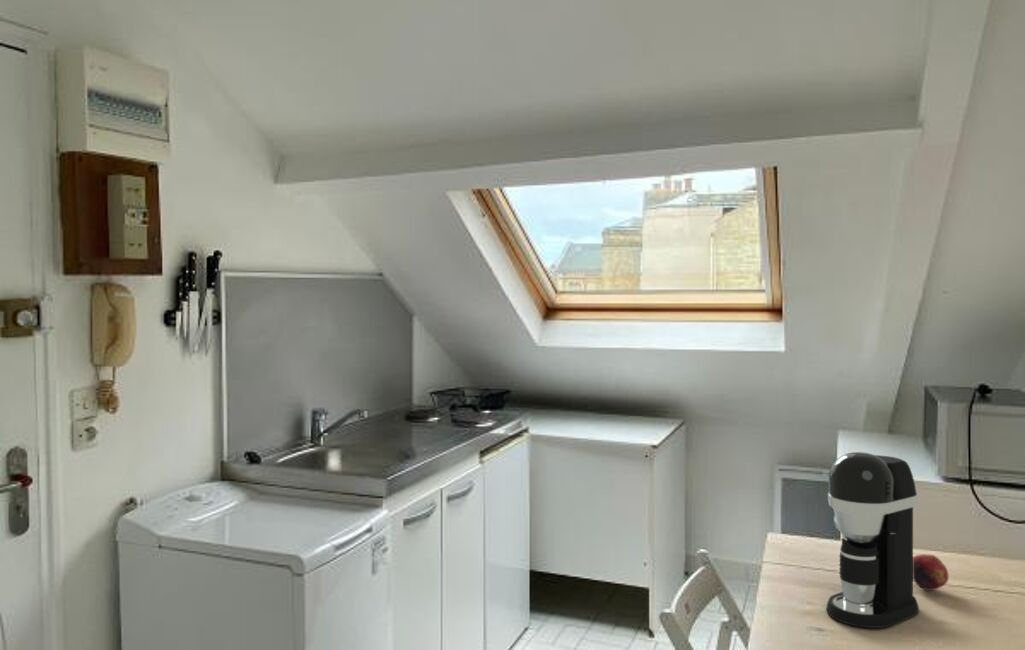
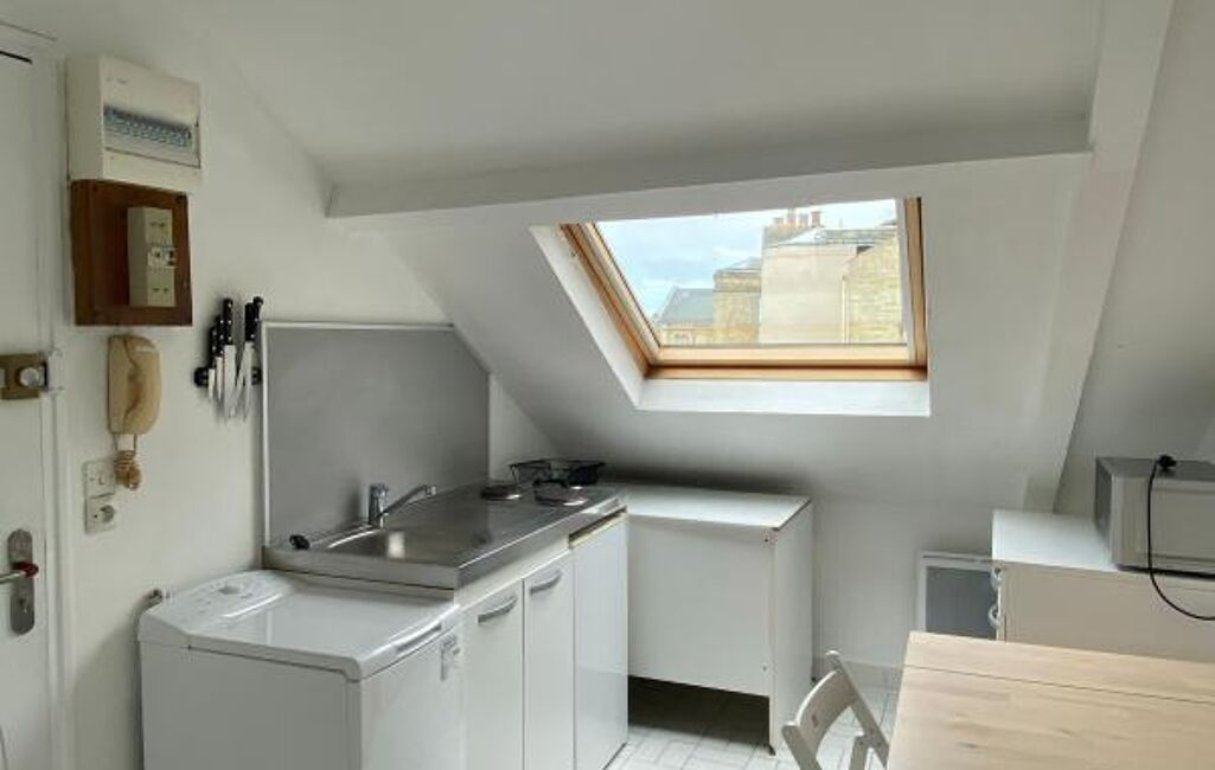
- fruit (928, 572)
- coffee maker (872, 530)
